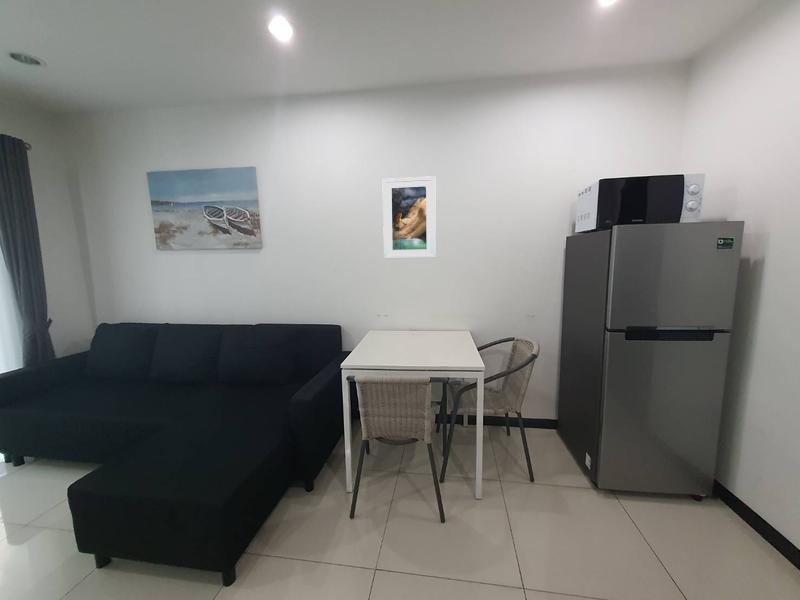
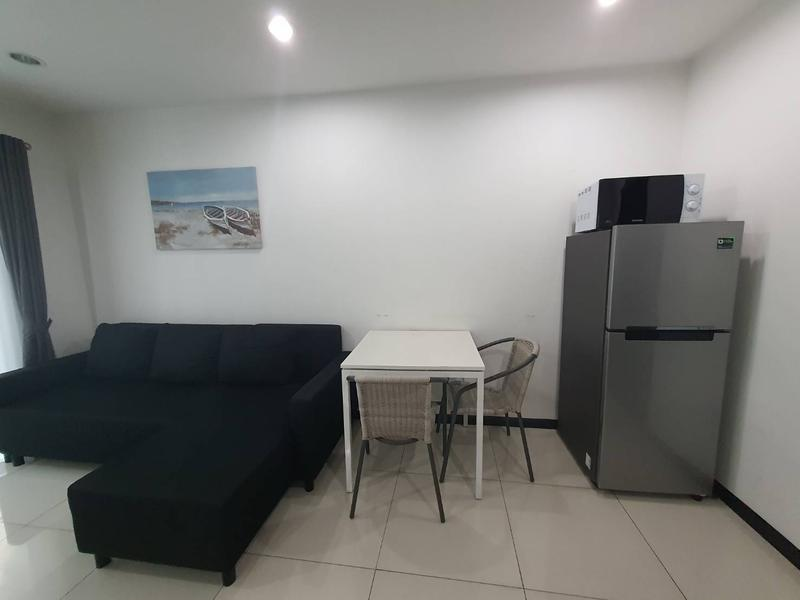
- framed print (409, 218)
